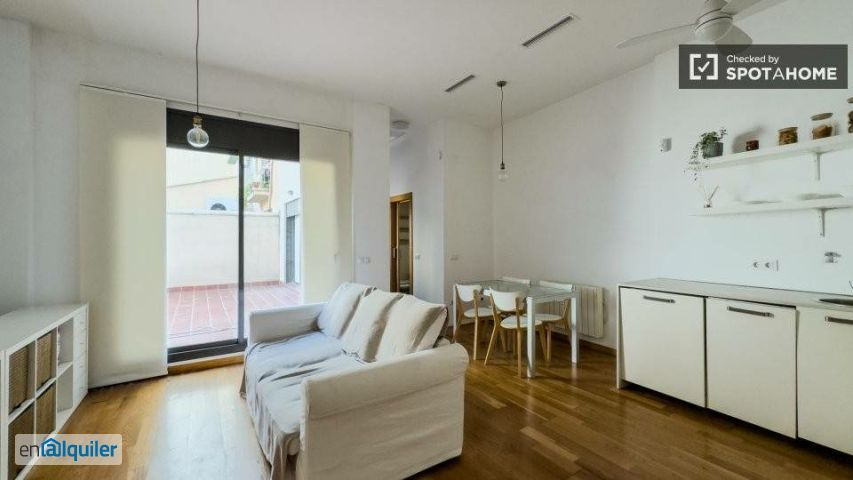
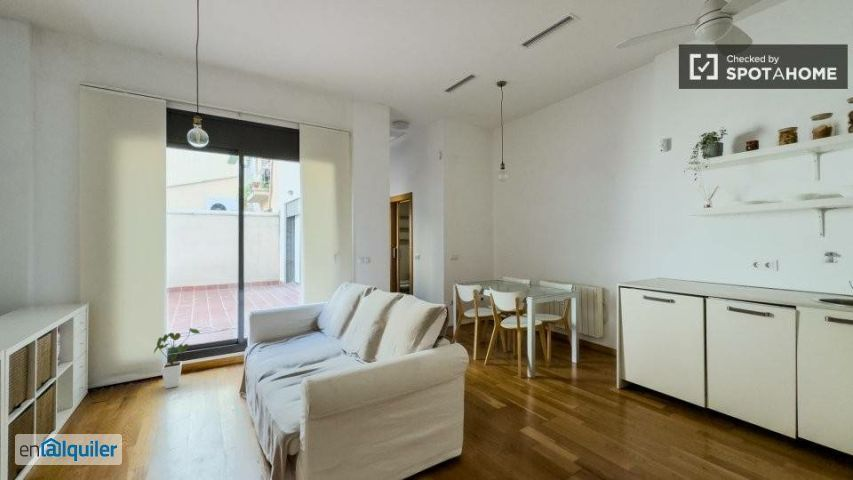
+ house plant (175, 358)
